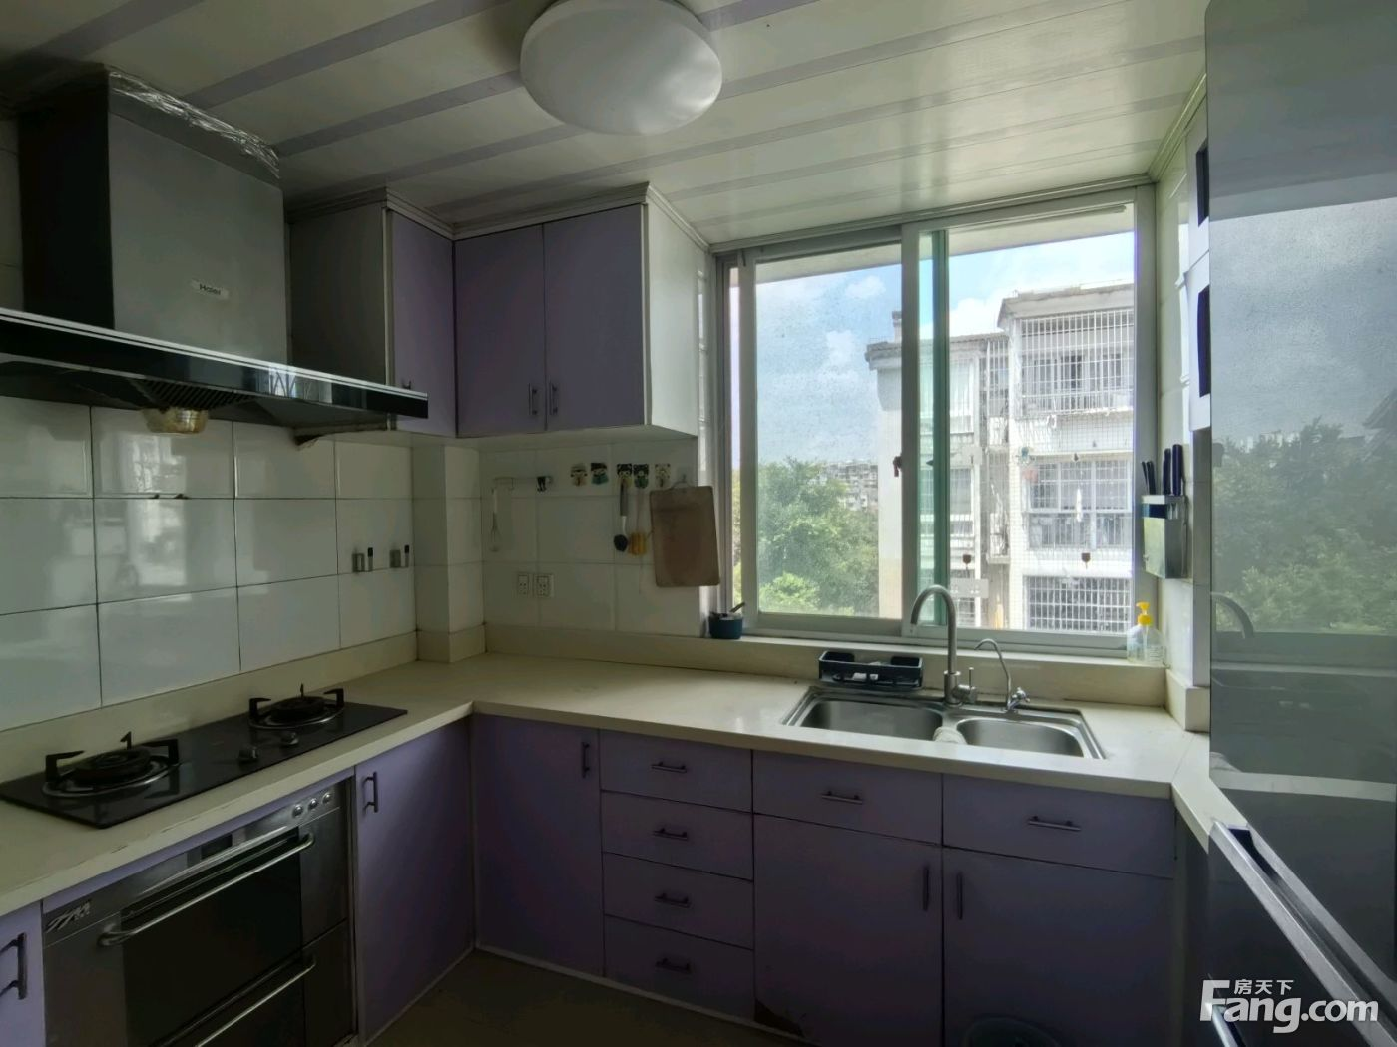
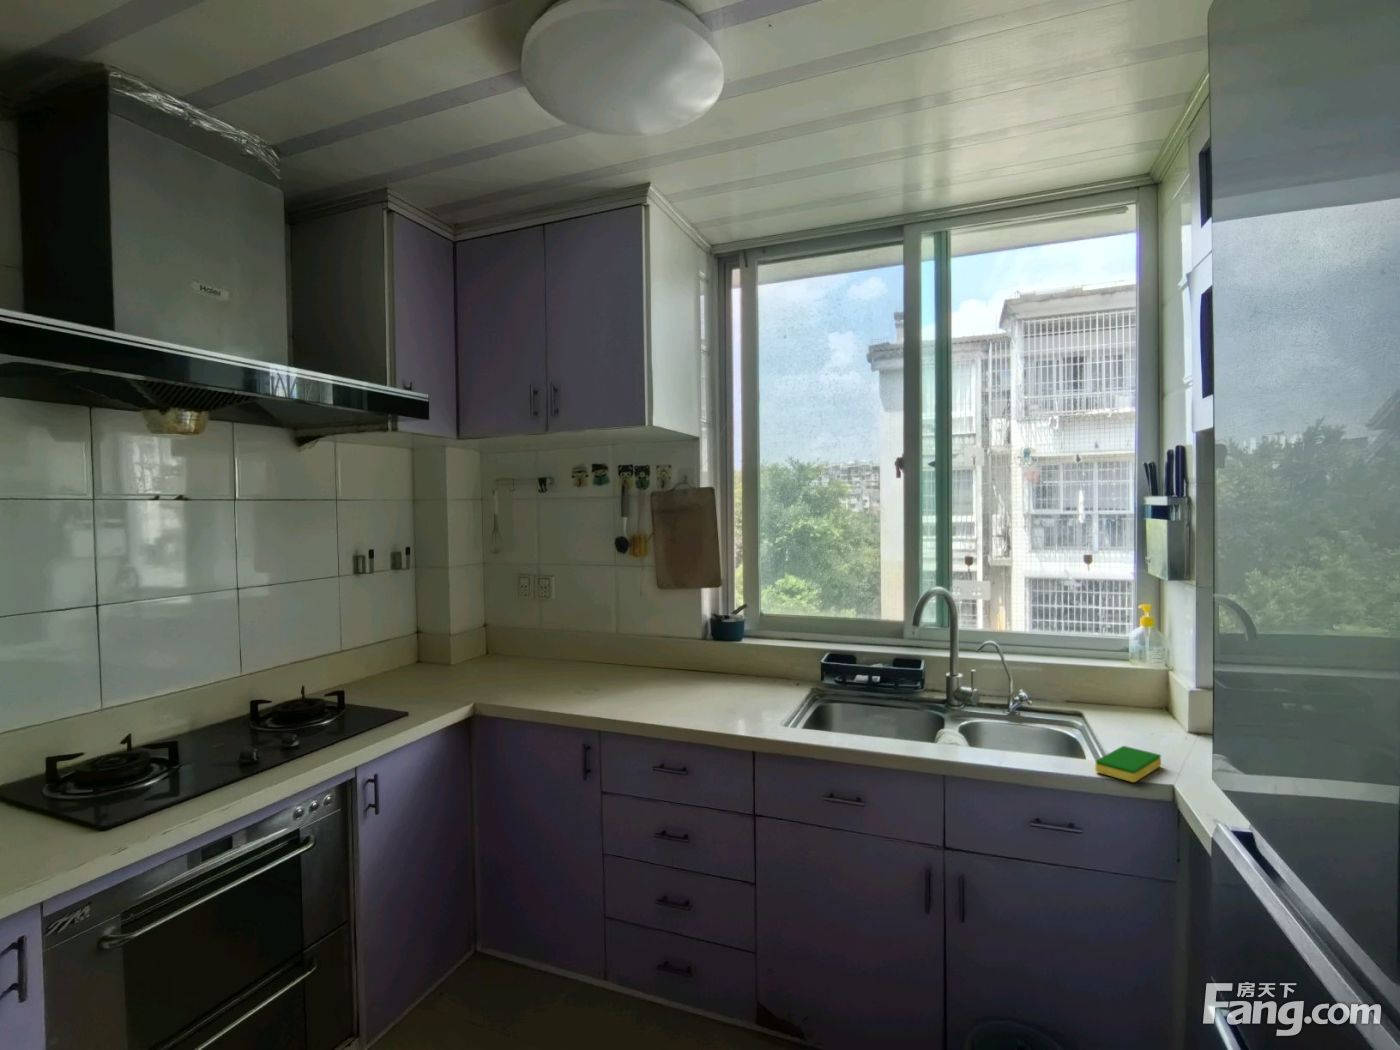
+ dish sponge (1128, 763)
